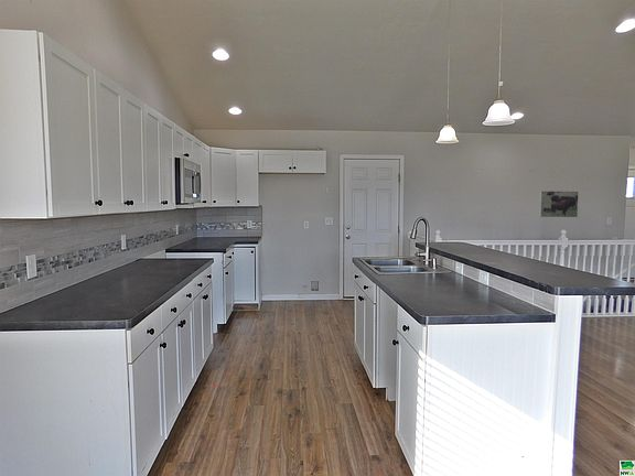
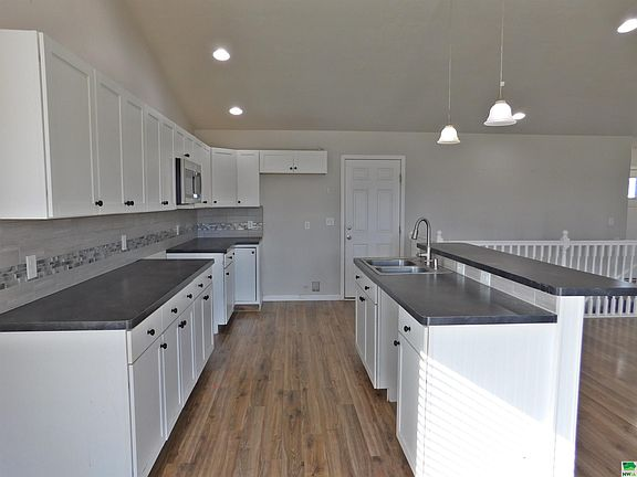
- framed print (558, 204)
